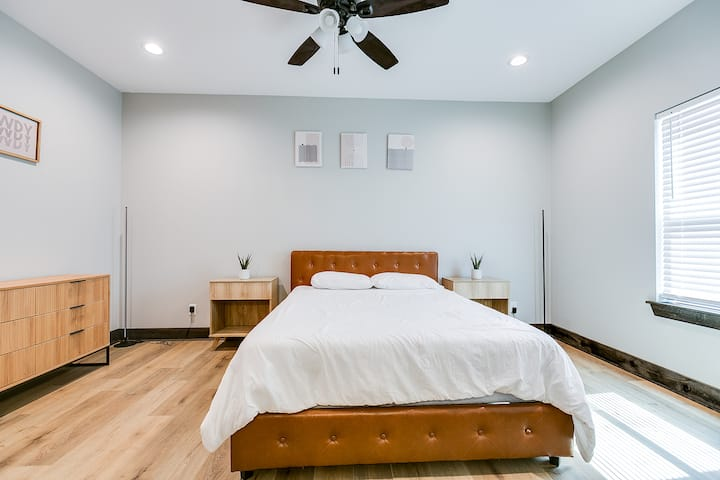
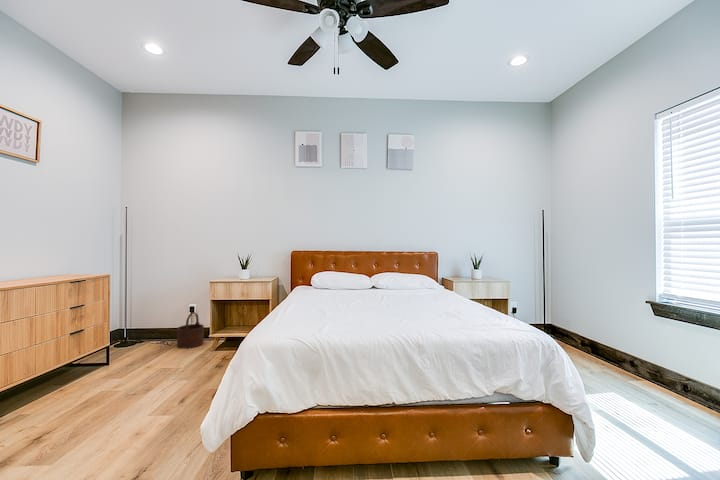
+ wooden bucket (190, 328)
